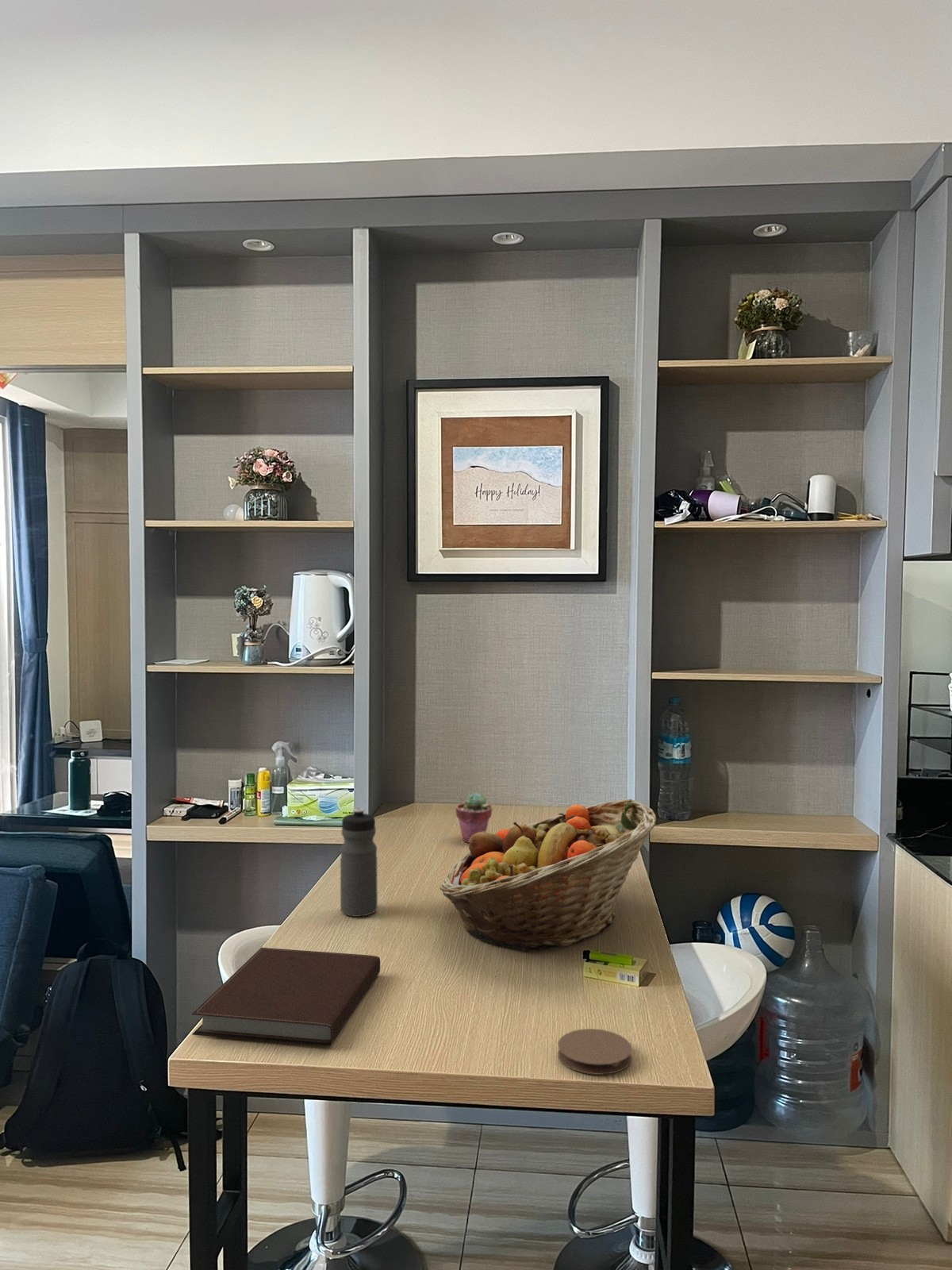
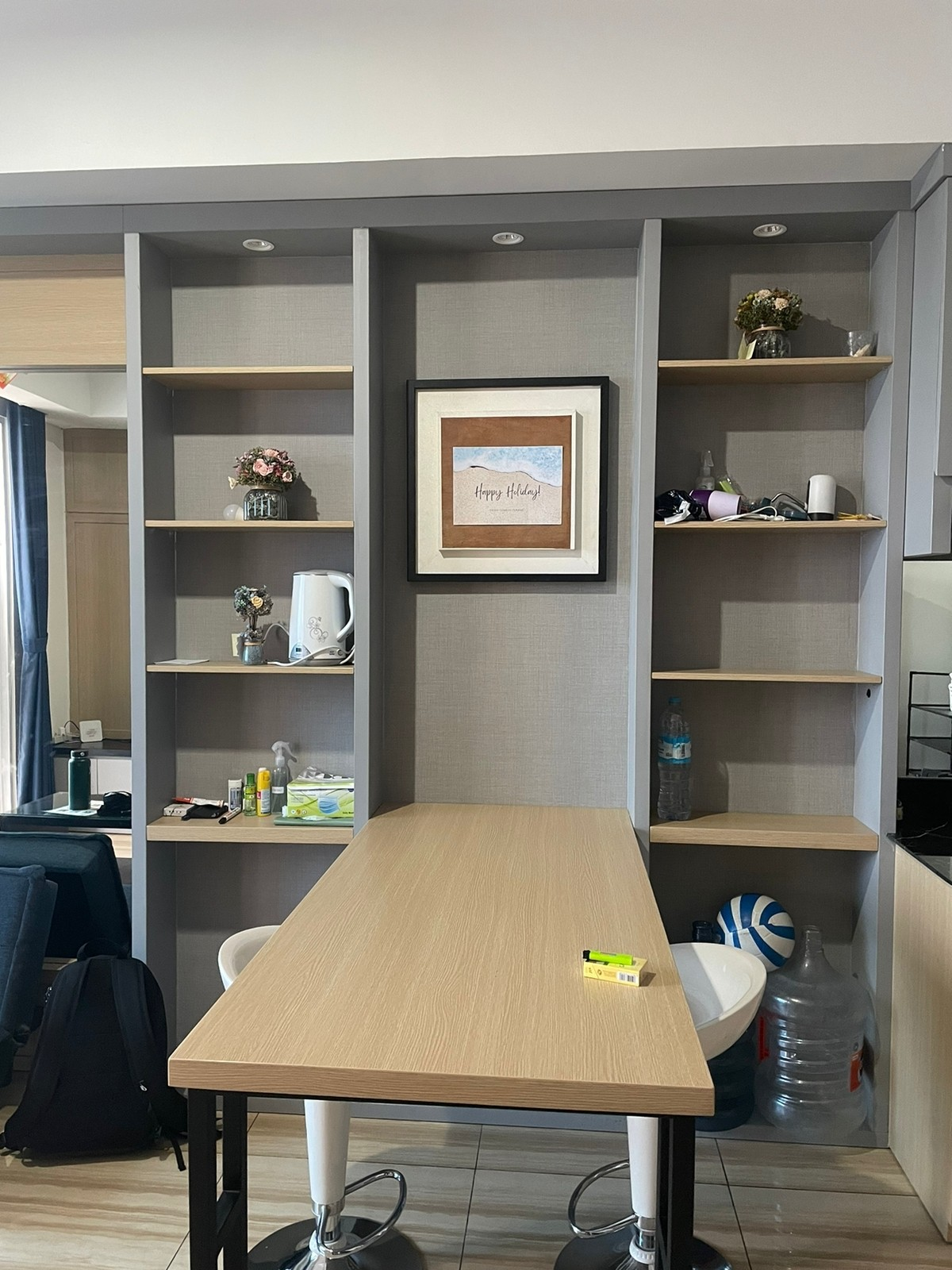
- water bottle (359, 860)
- fruit basket (549, 864)
- potted succulent (474, 816)
- coaster (594, 1050)
- notebook (293, 992)
